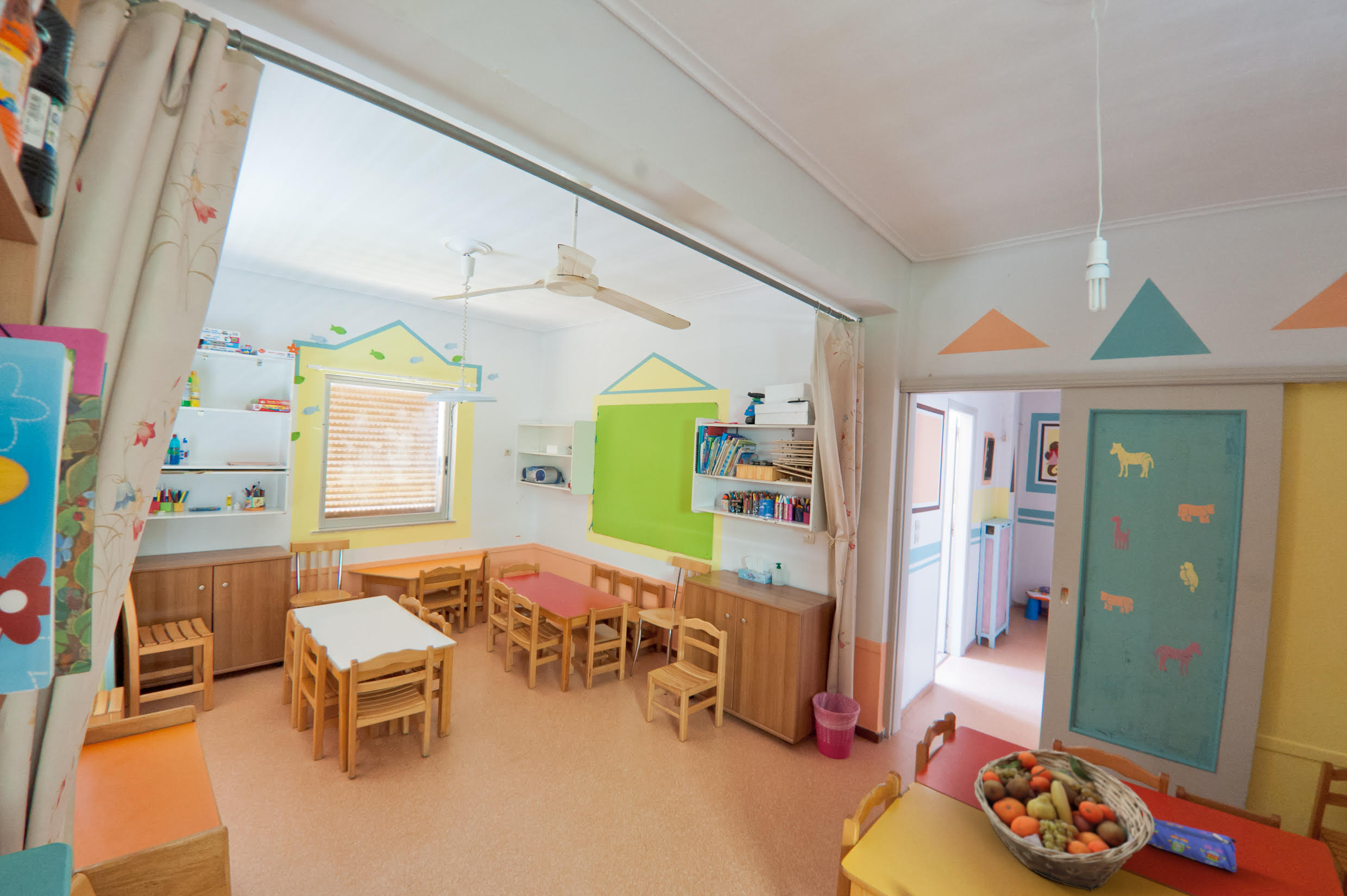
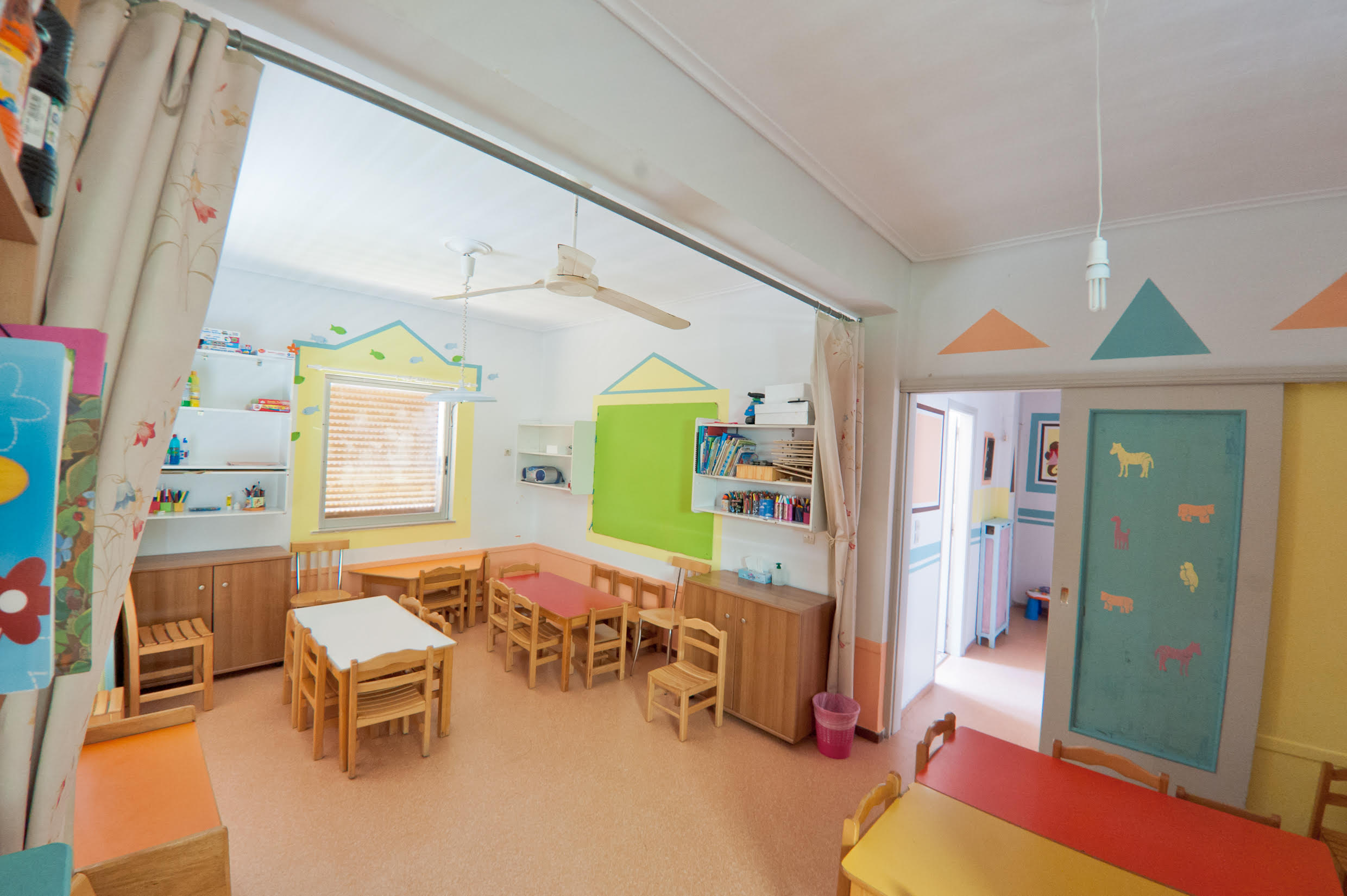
- pencil case (1187, 840)
- fruit basket (1055, 811)
